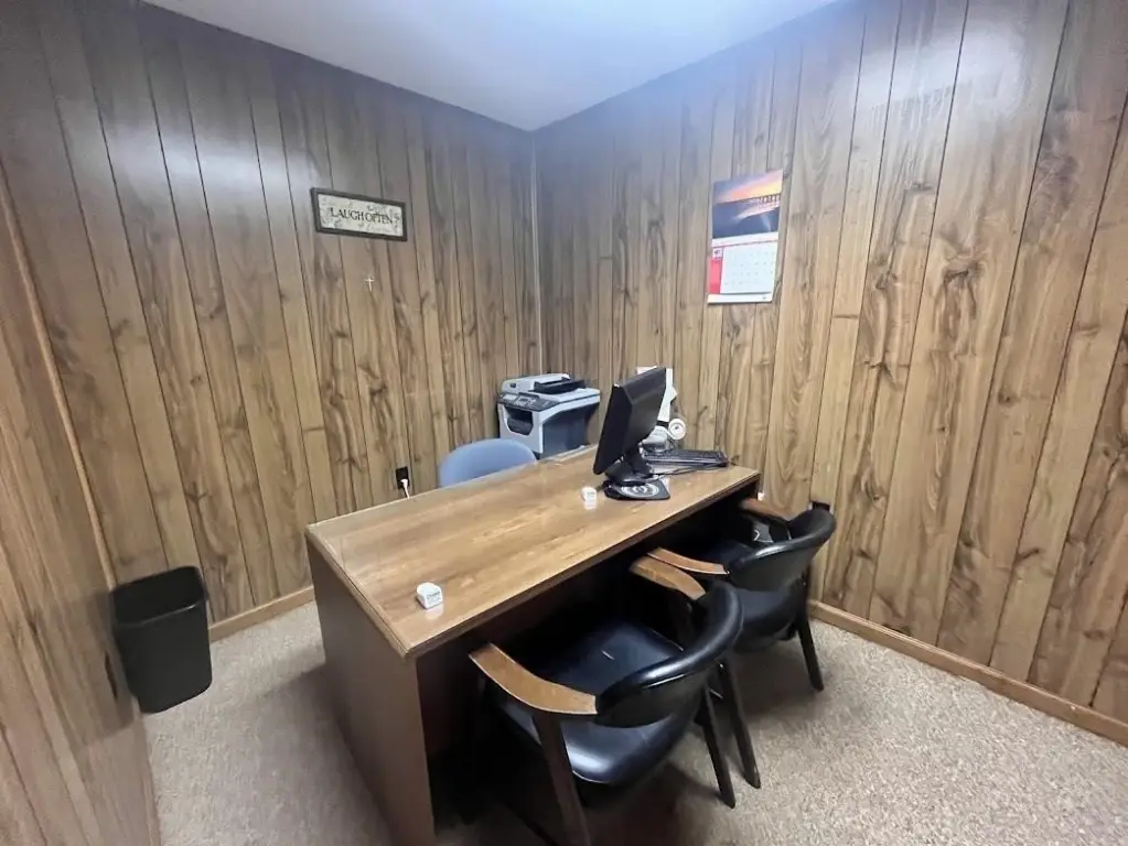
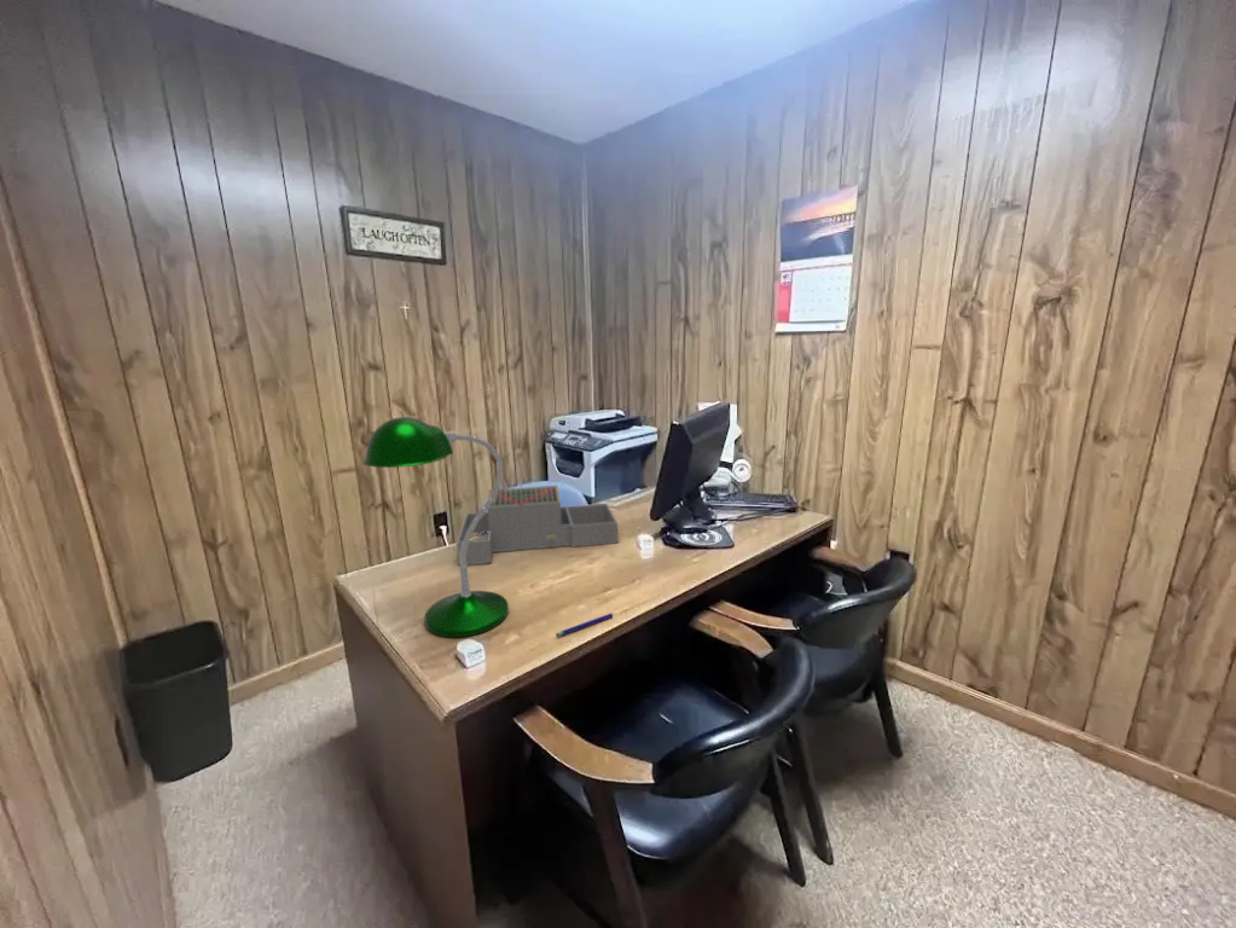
+ architectural model (539, 516)
+ desk lamp (466, 532)
+ pen (585, 624)
